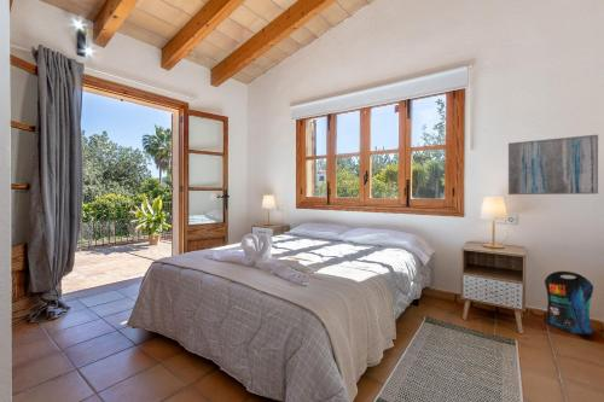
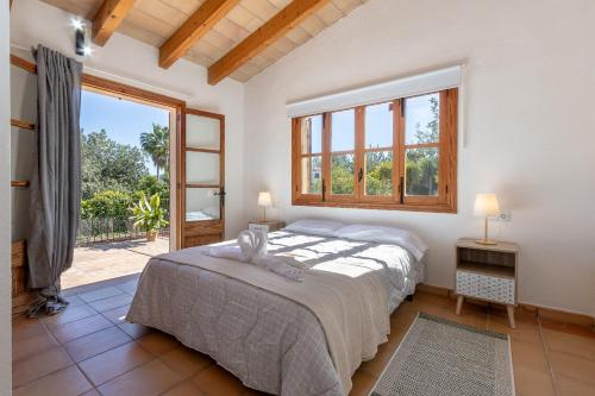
- pouch (568, 302)
- wall art (550, 167)
